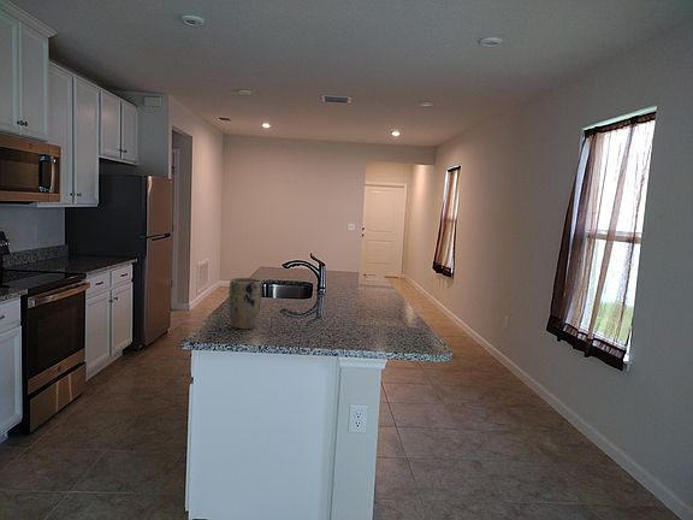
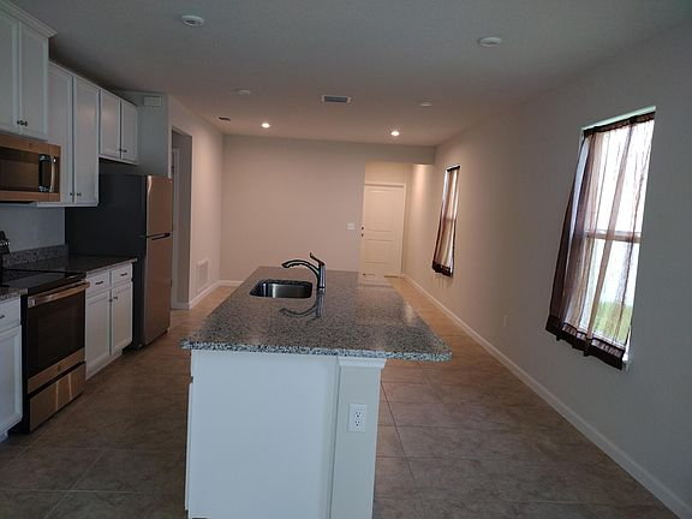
- plant pot (244, 303)
